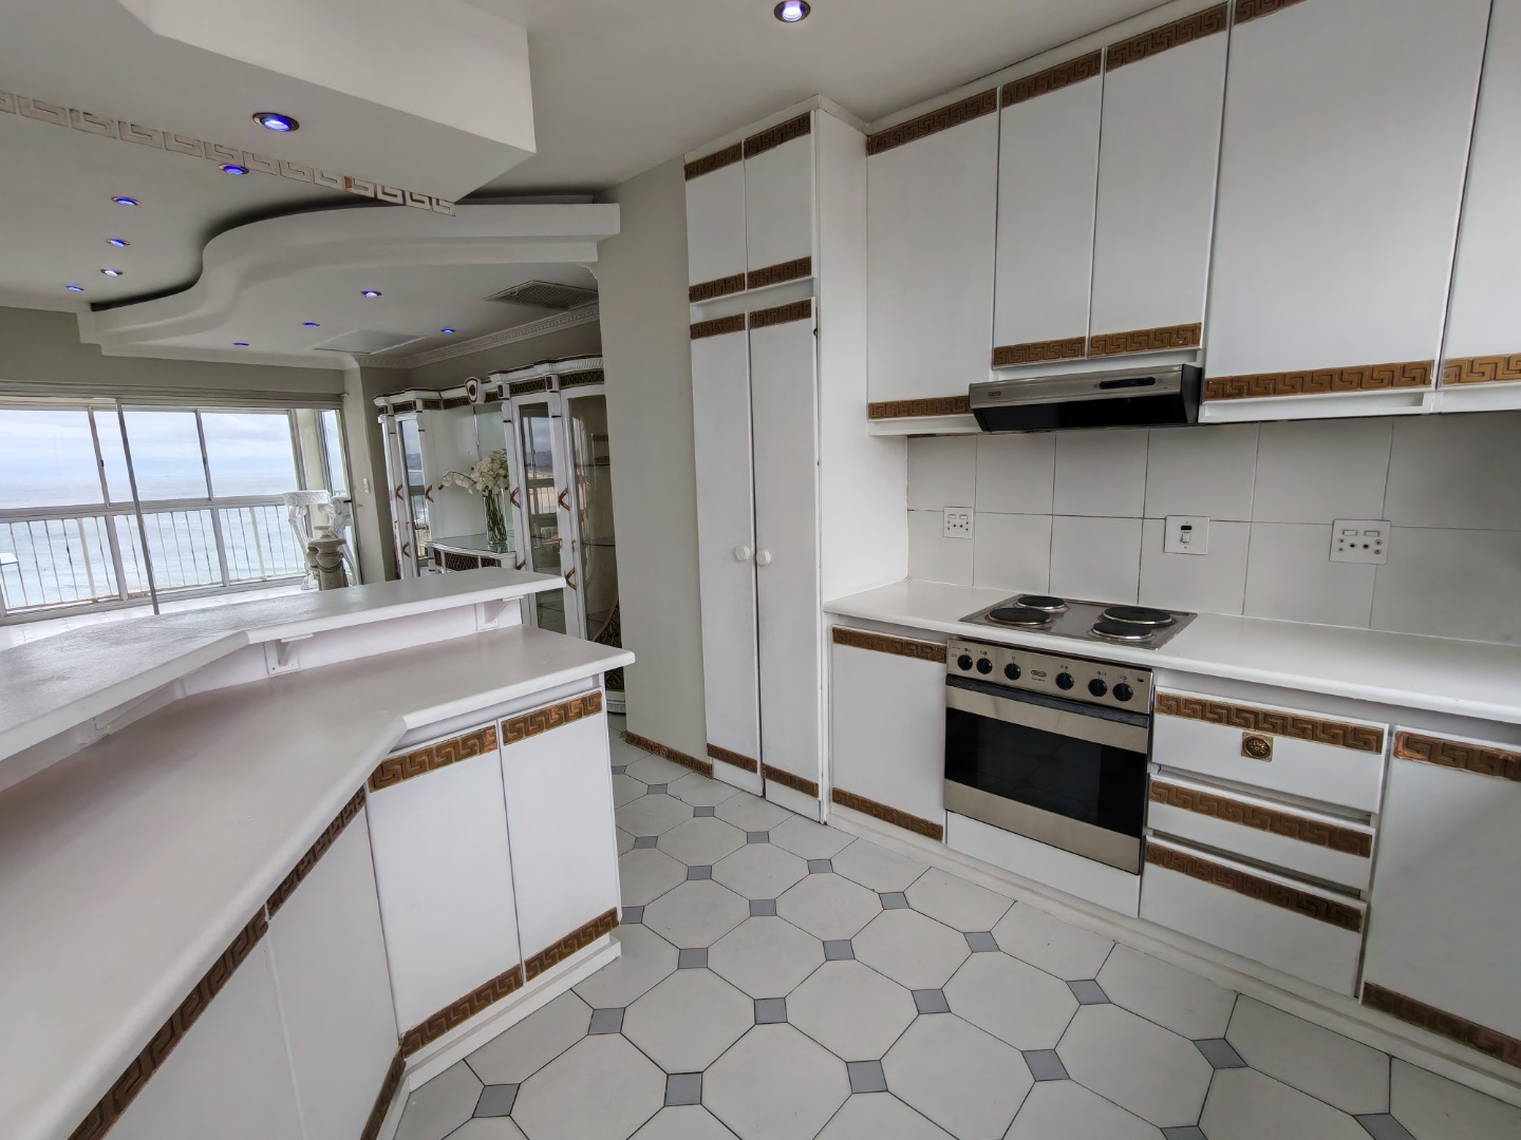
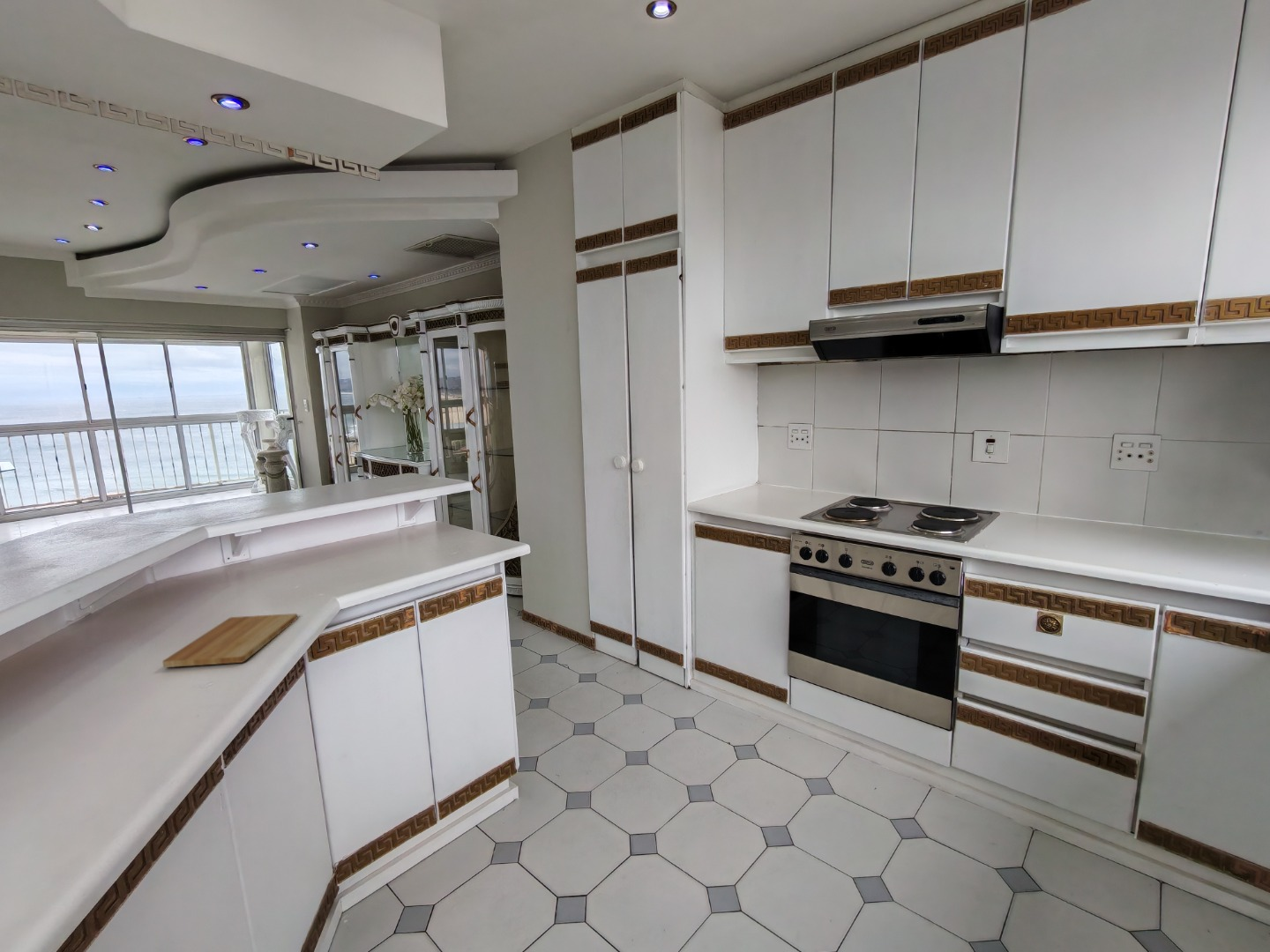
+ cutting board (235, 637)
